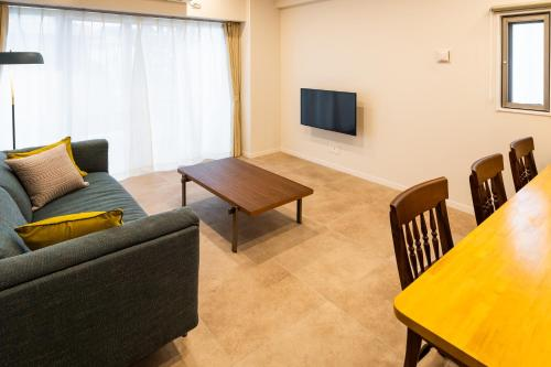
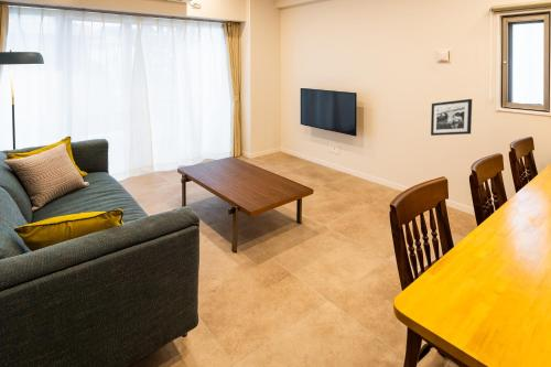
+ picture frame (450, 118)
